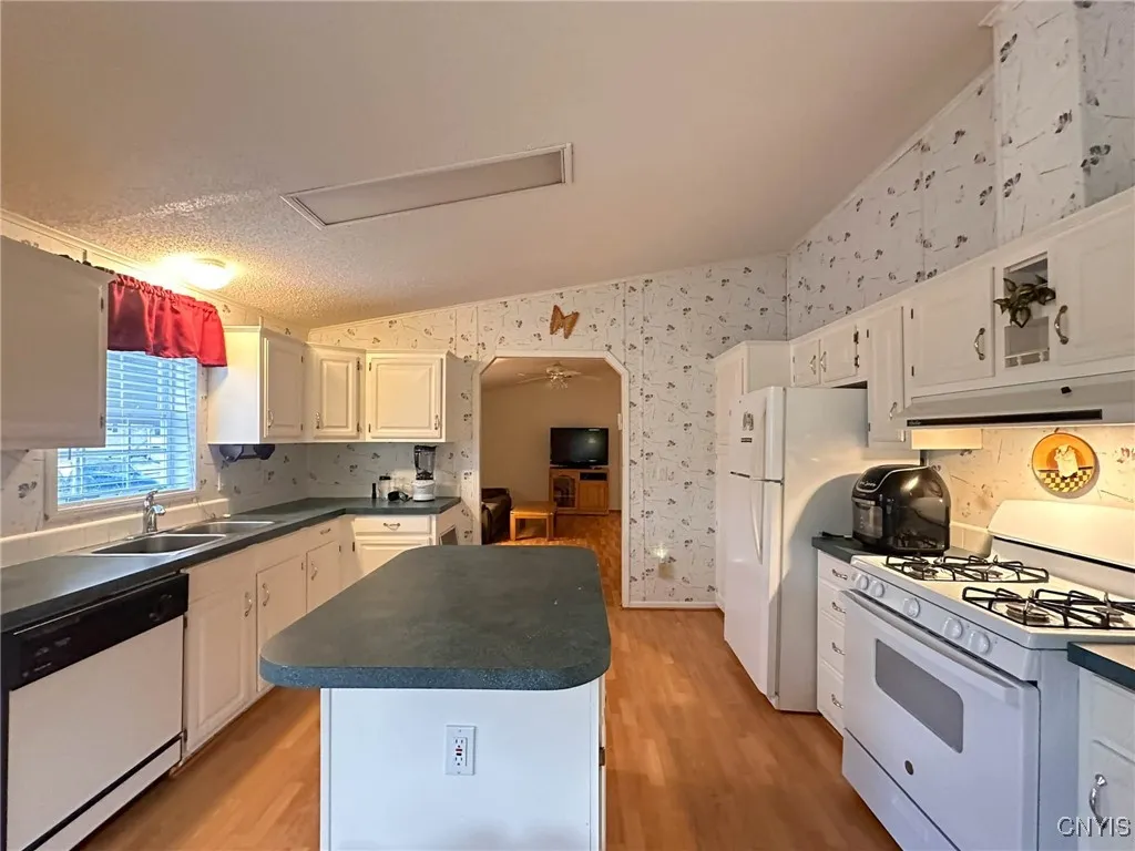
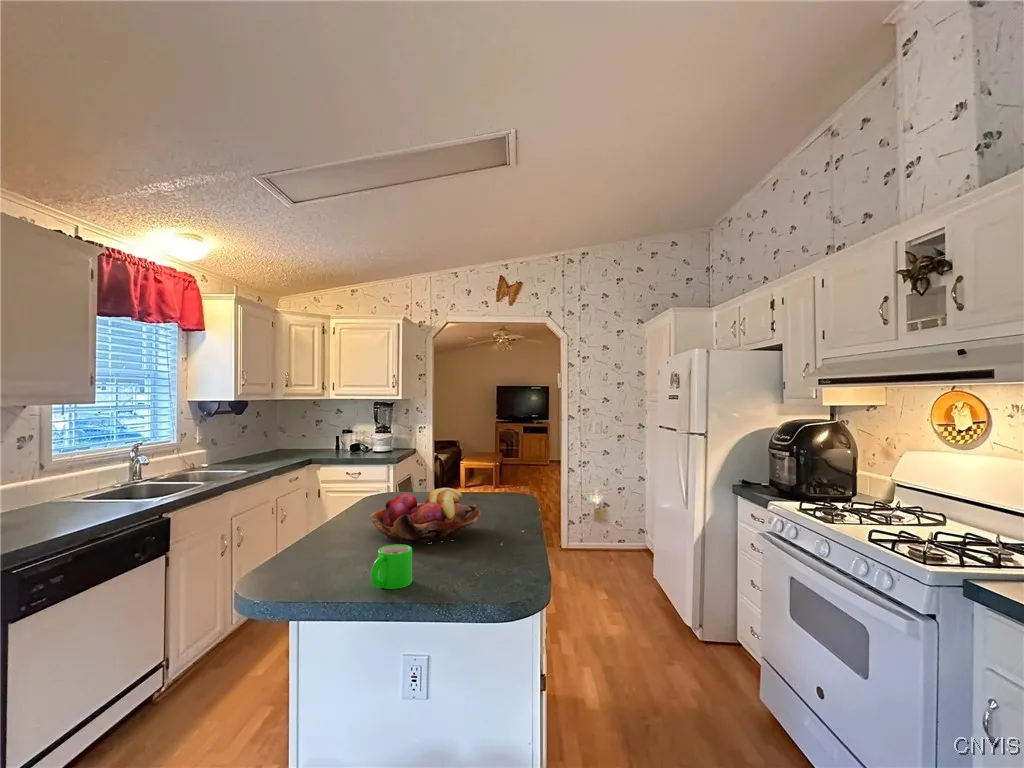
+ fruit basket (428, 512)
+ mug (389, 568)
